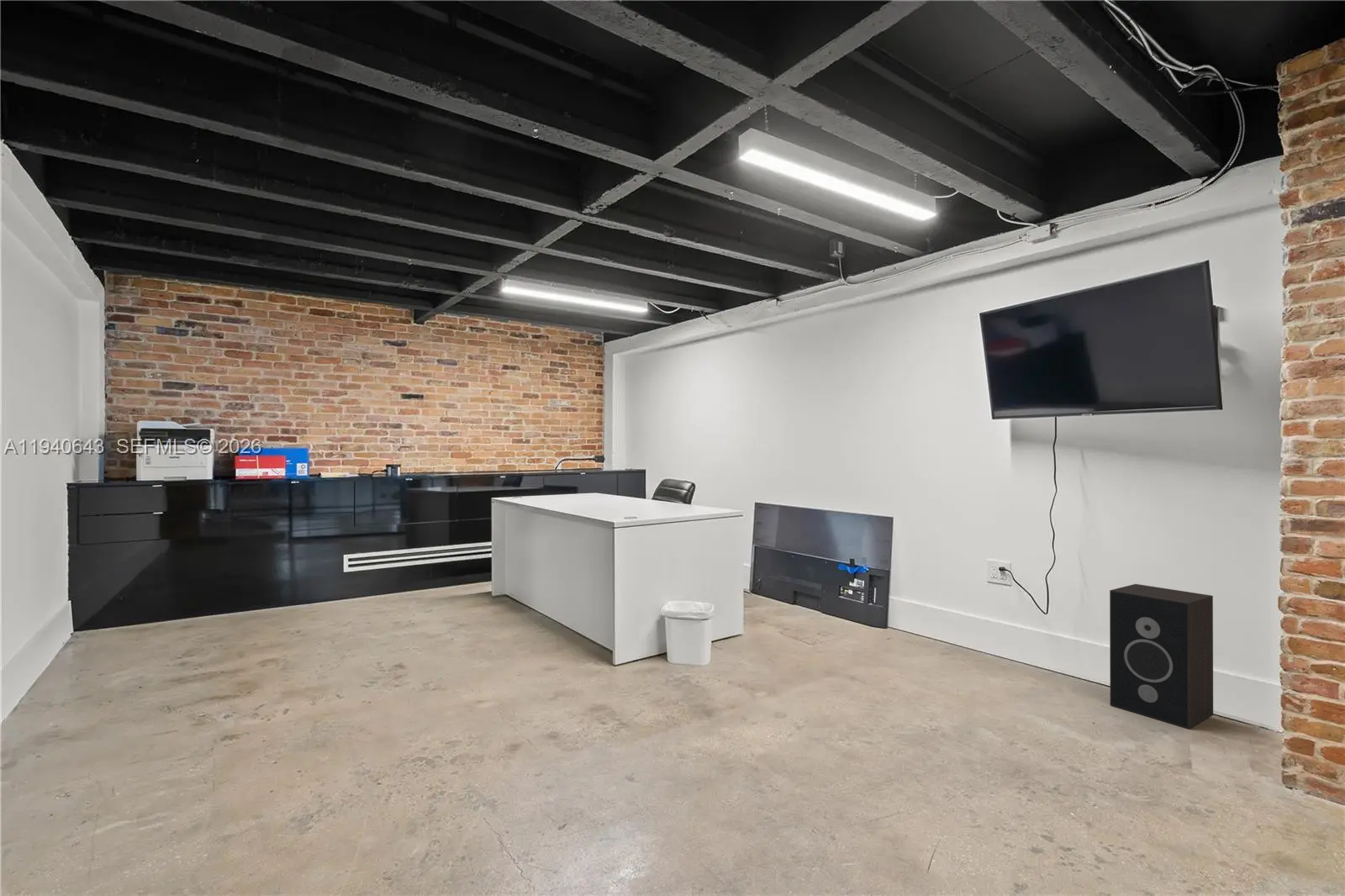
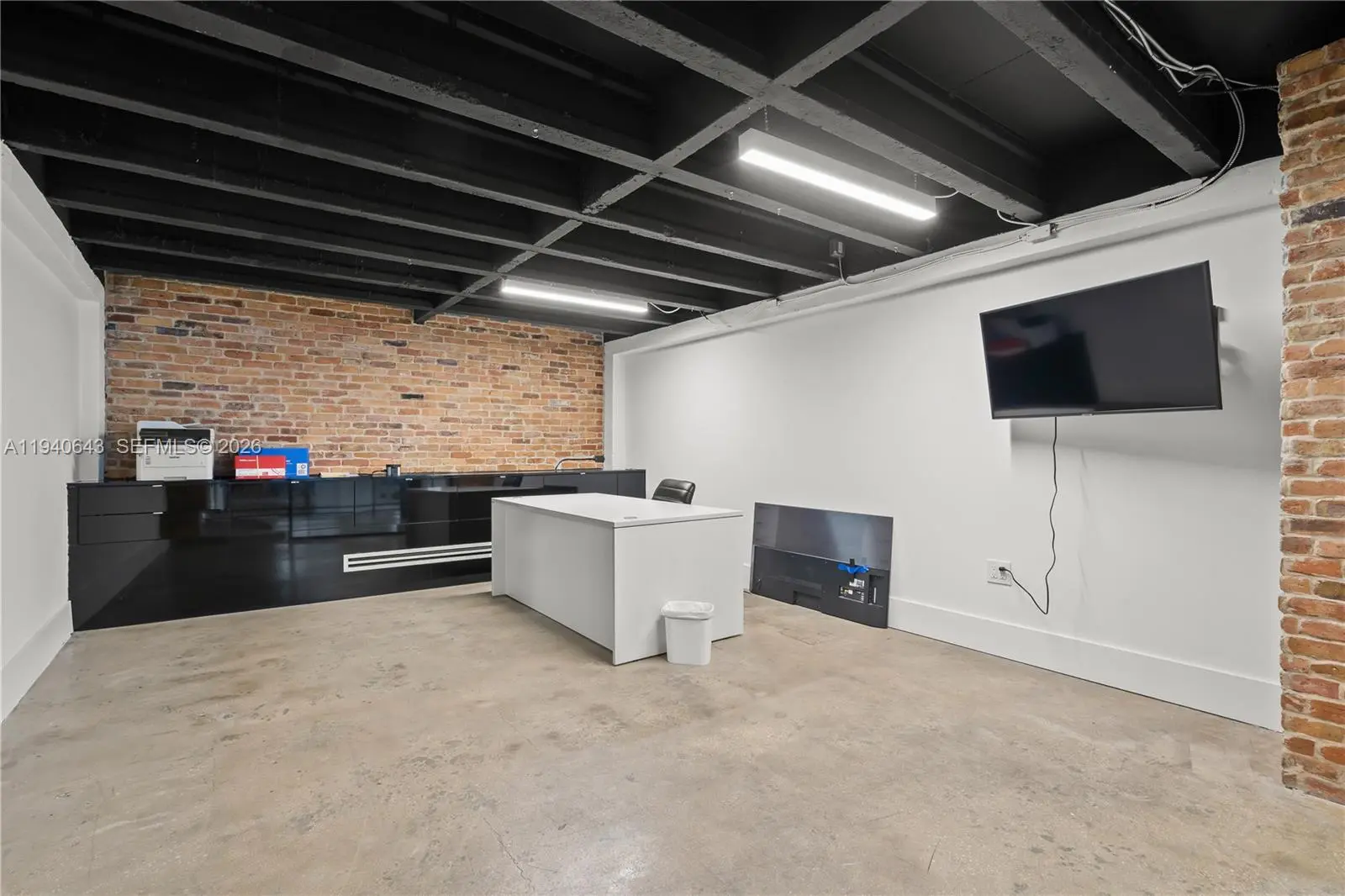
- speaker (1160, 651)
